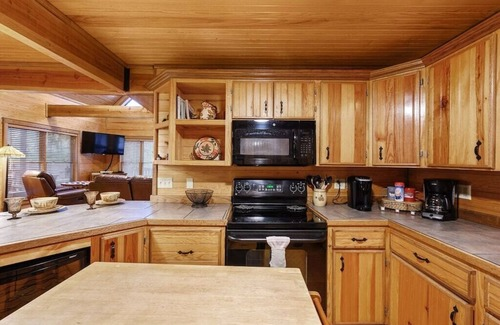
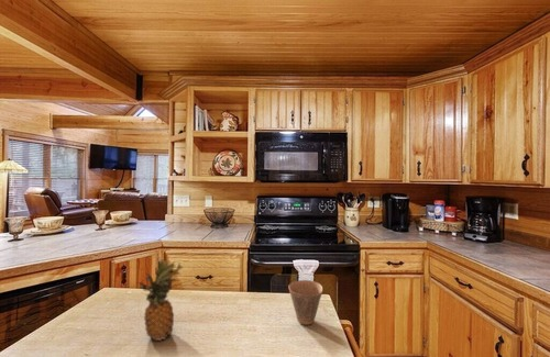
+ fruit (163, 299)
+ cup (305, 303)
